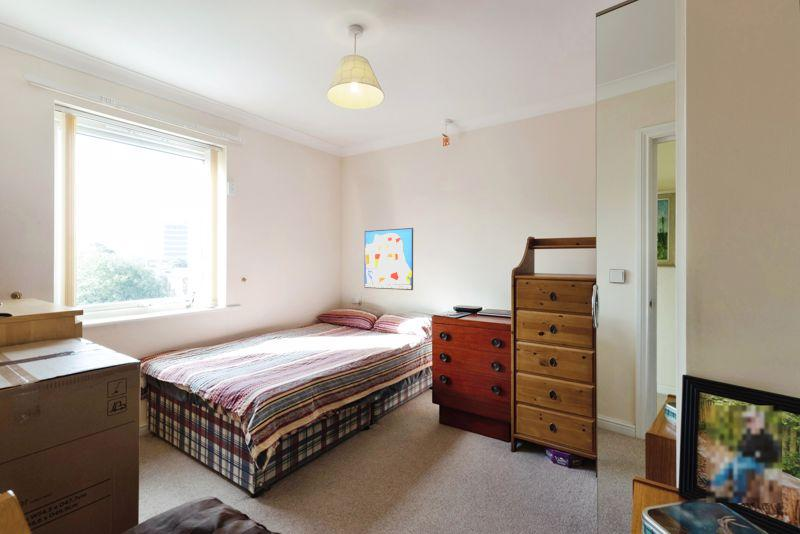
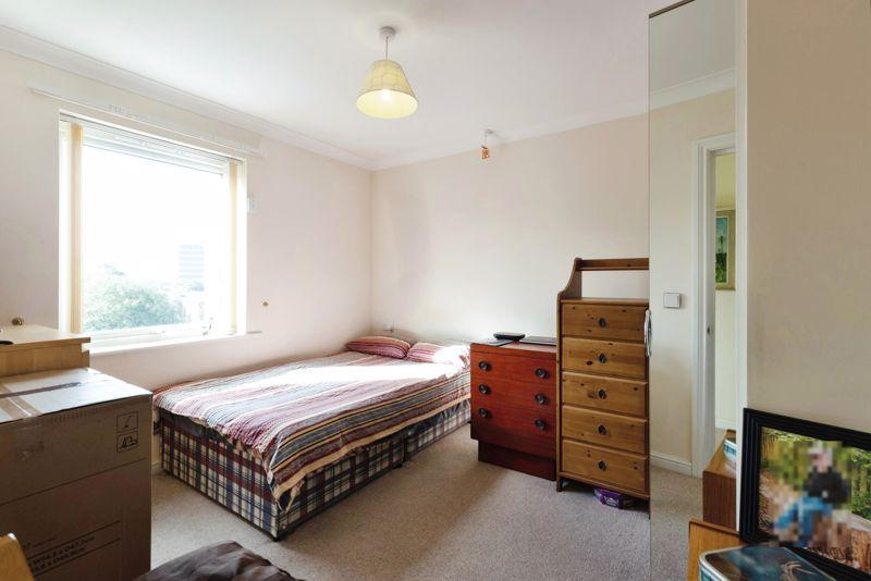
- wall art (387, 259)
